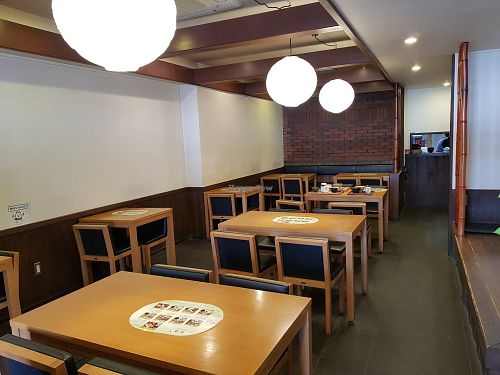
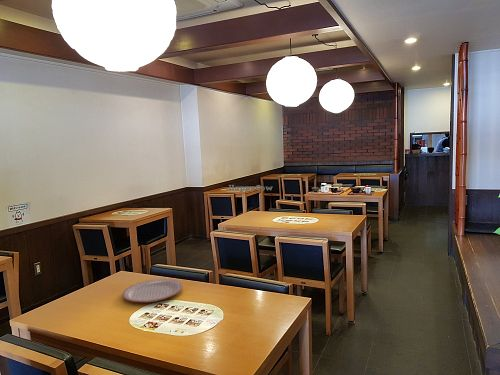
+ plate (153, 291)
